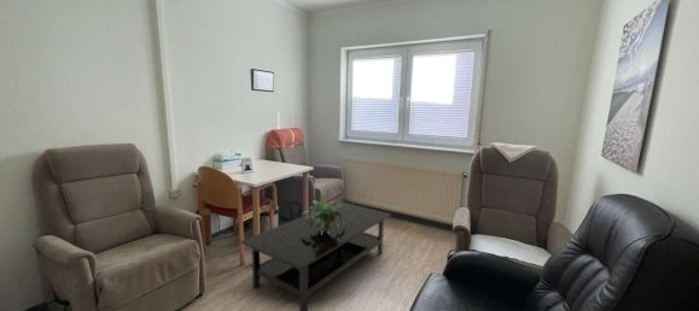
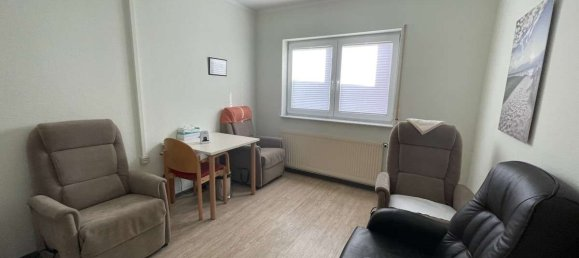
- coffee table (325, 246)
- potted plant (322, 213)
